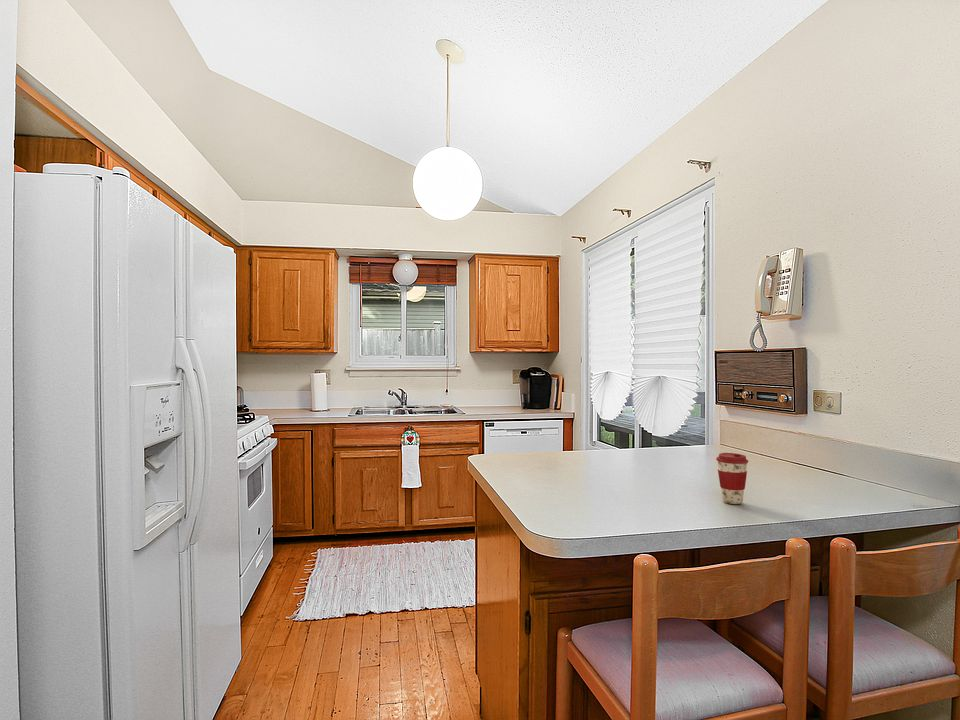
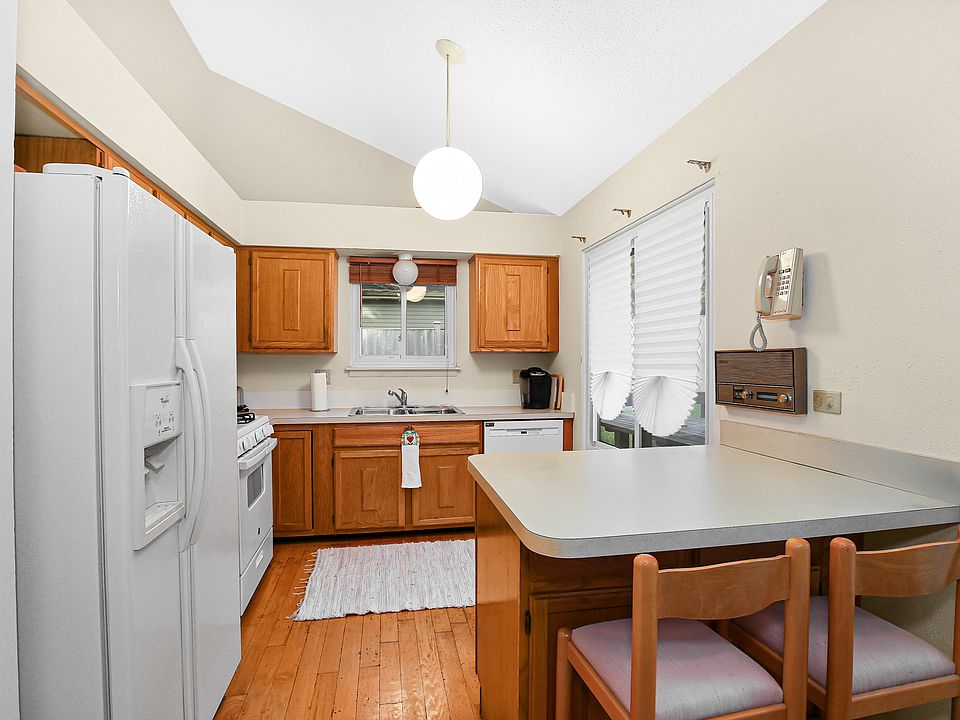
- coffee cup (732, 478)
